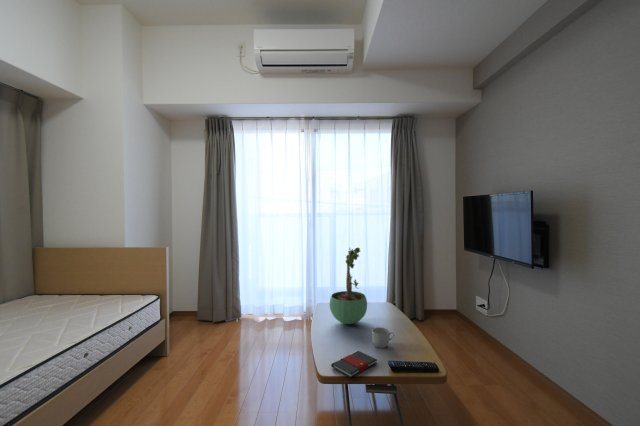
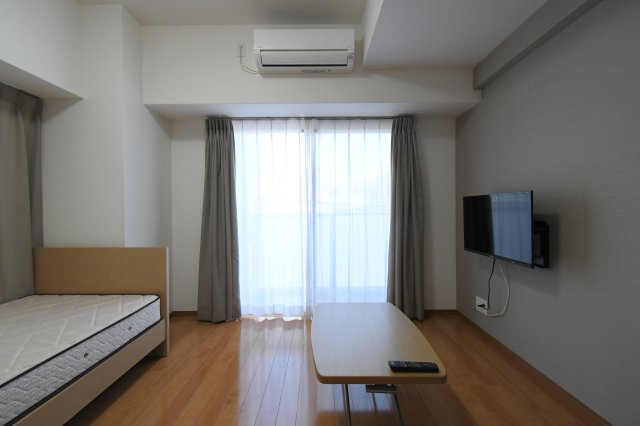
- potted plant (347, 284)
- book (354, 362)
- mug (383, 337)
